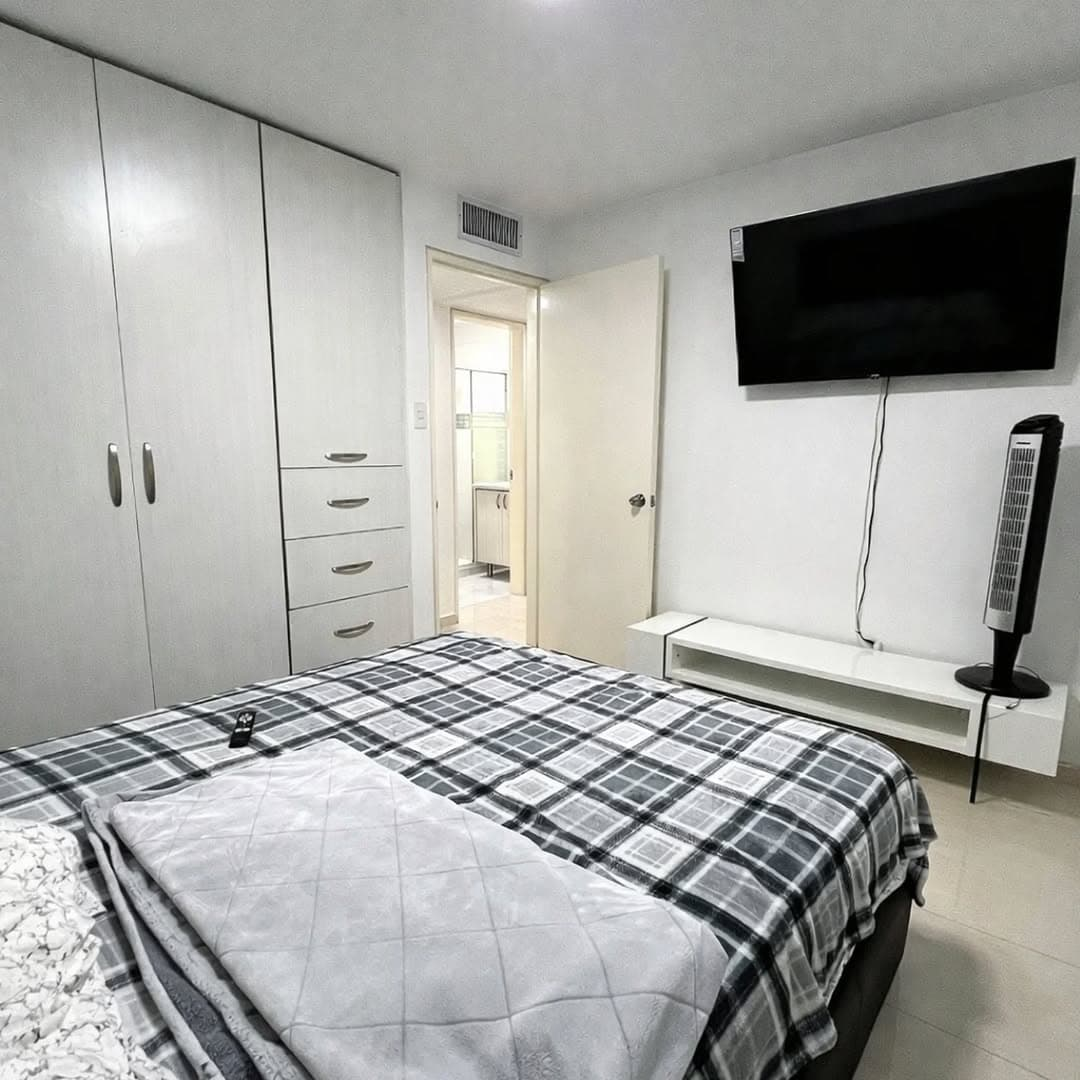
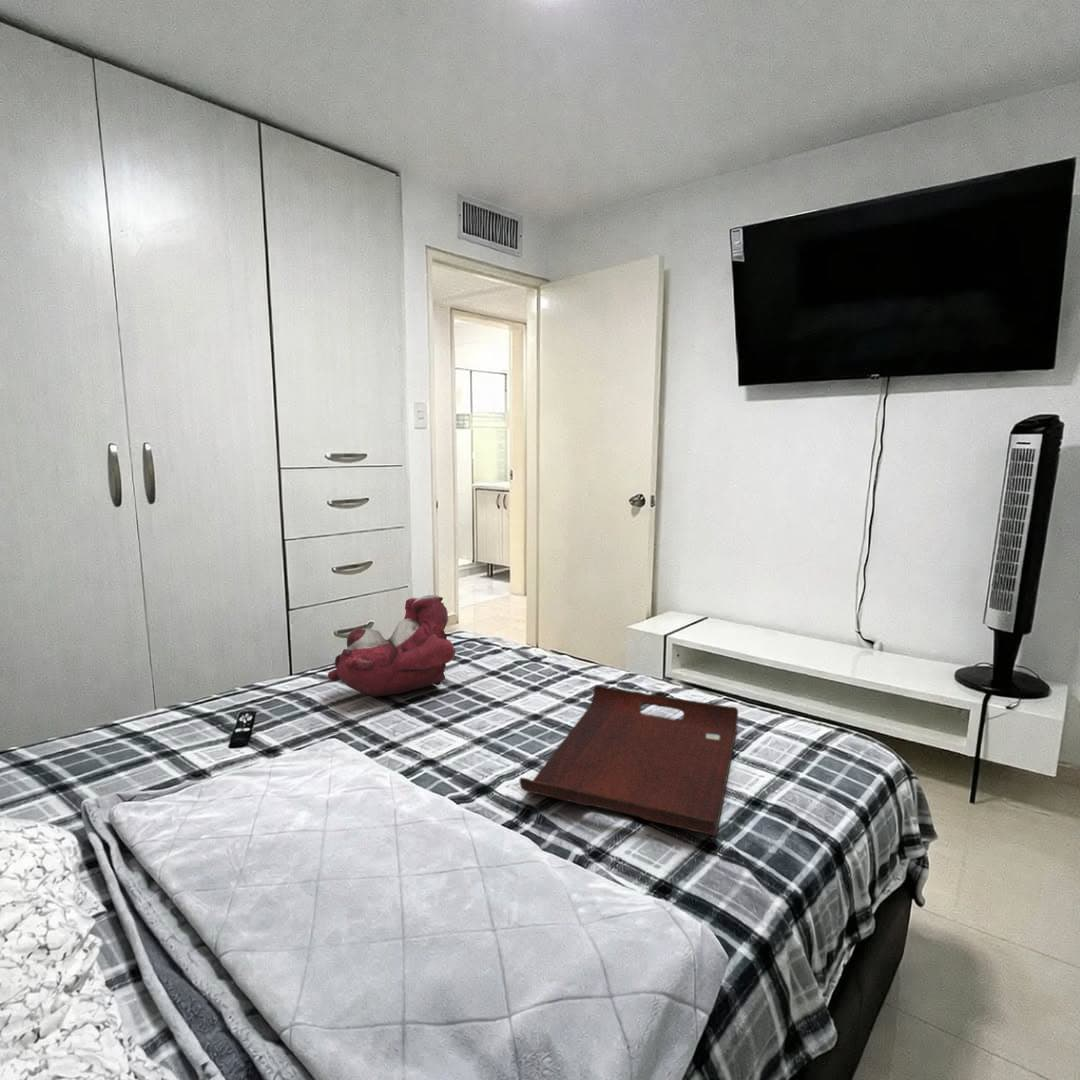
+ teddy bear (391, 647)
+ serving tray (641, 749)
